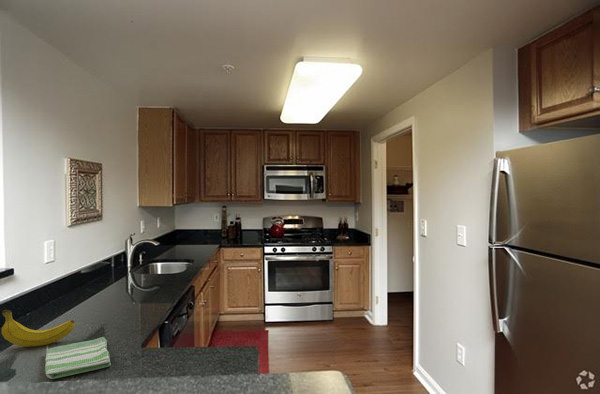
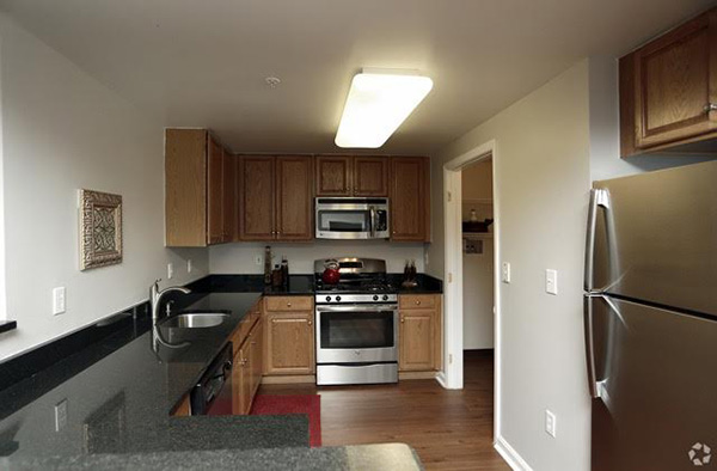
- dish towel (78, 356)
- fruit (39, 330)
